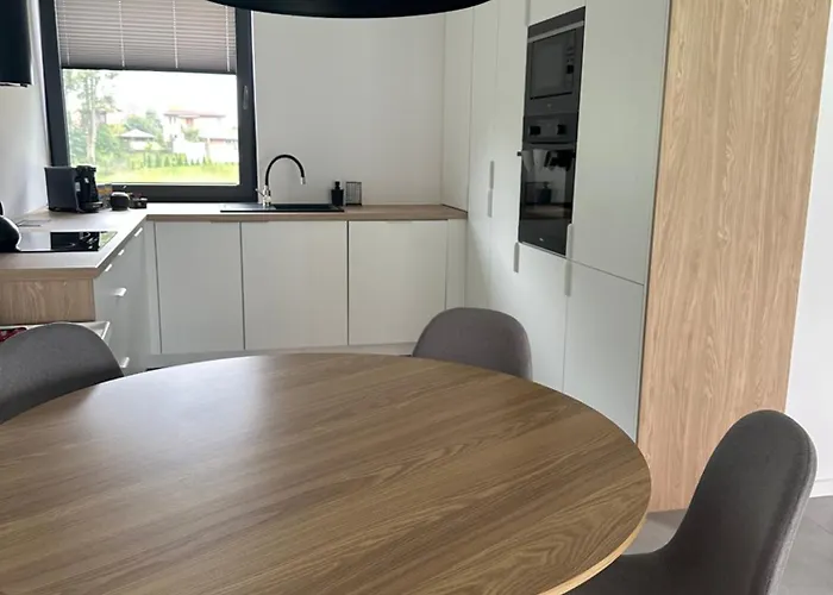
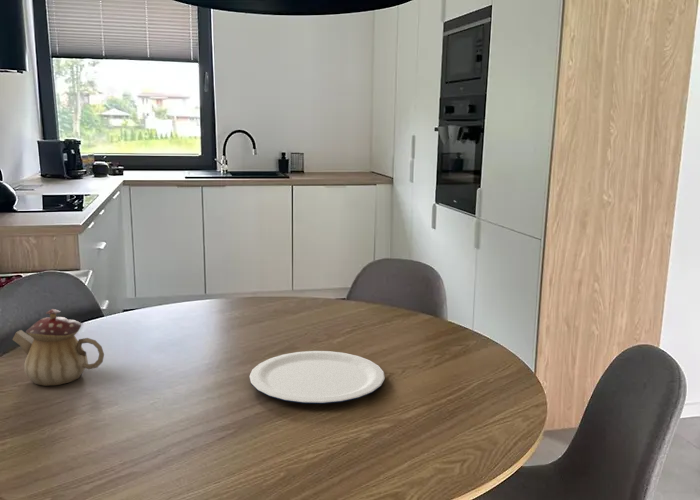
+ plate (317, 376)
+ teapot (59, 343)
